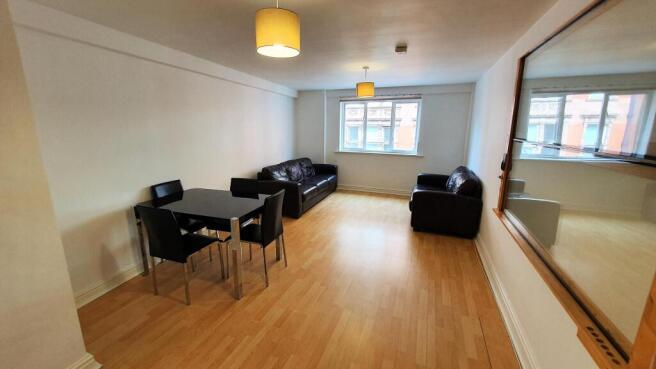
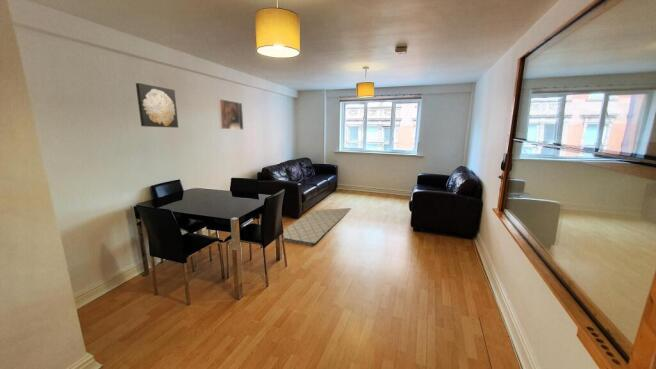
+ wall art (158, 107)
+ rug (325, 215)
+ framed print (231, 115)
